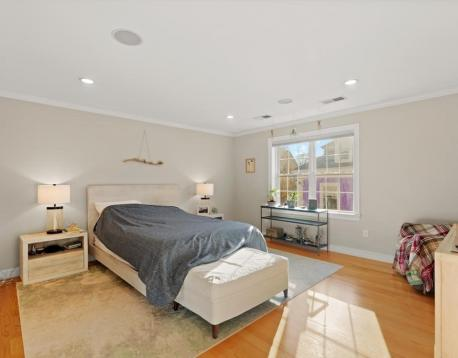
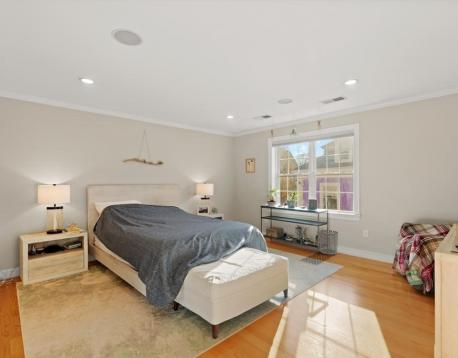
+ waste bin (328, 242)
